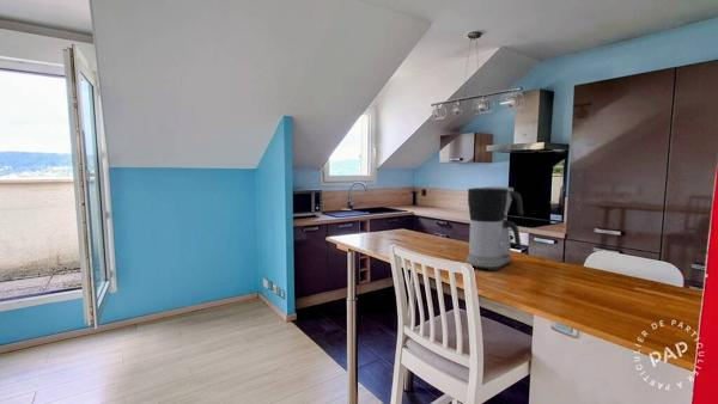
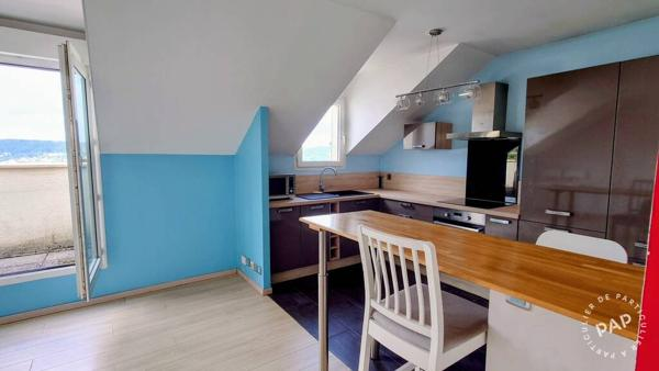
- coffee maker (494, 226)
